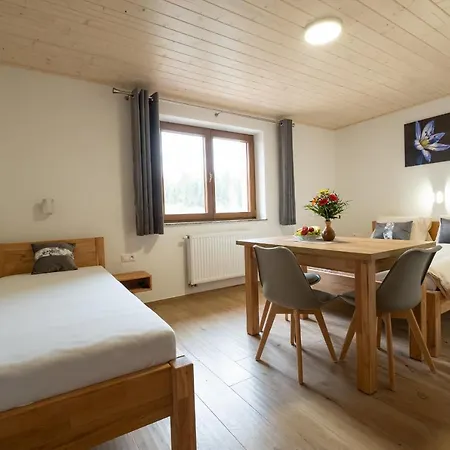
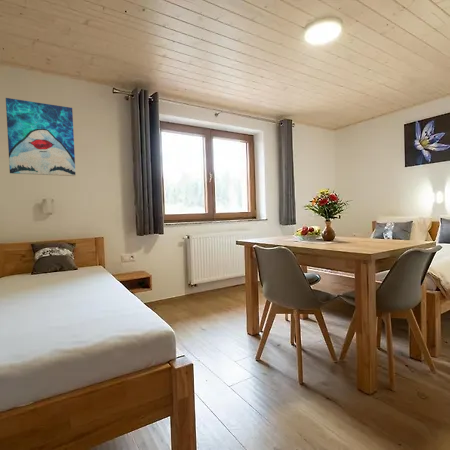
+ wall art (42, 139)
